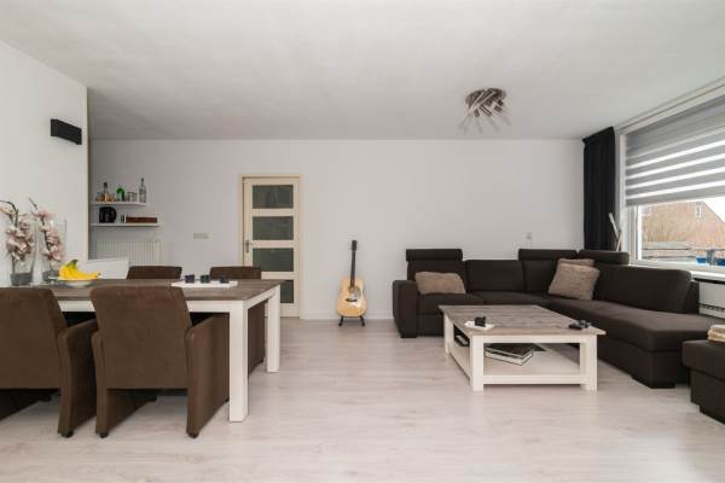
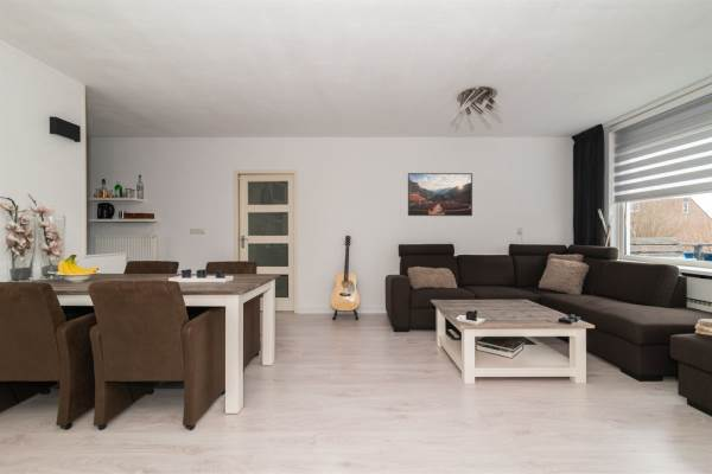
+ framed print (439, 194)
